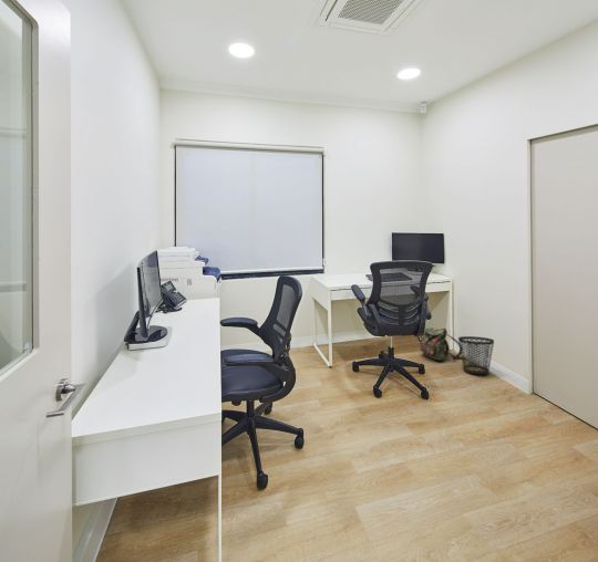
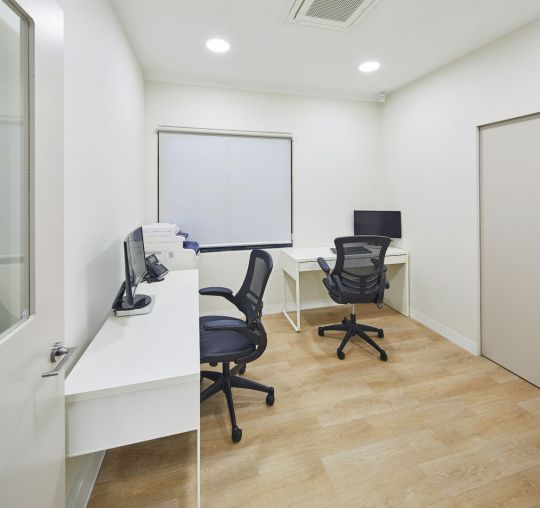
- wastebasket (475, 355)
- backpack (442, 343)
